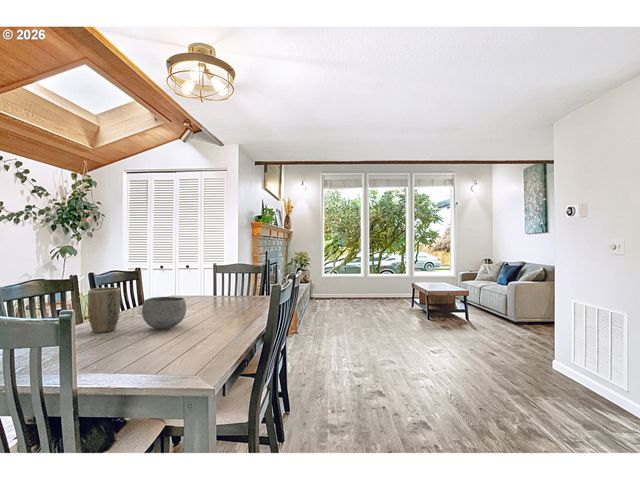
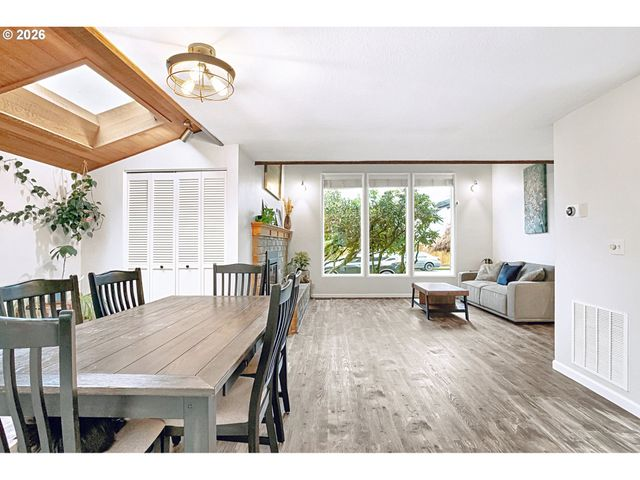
- bowl (164, 313)
- plant pot (104, 309)
